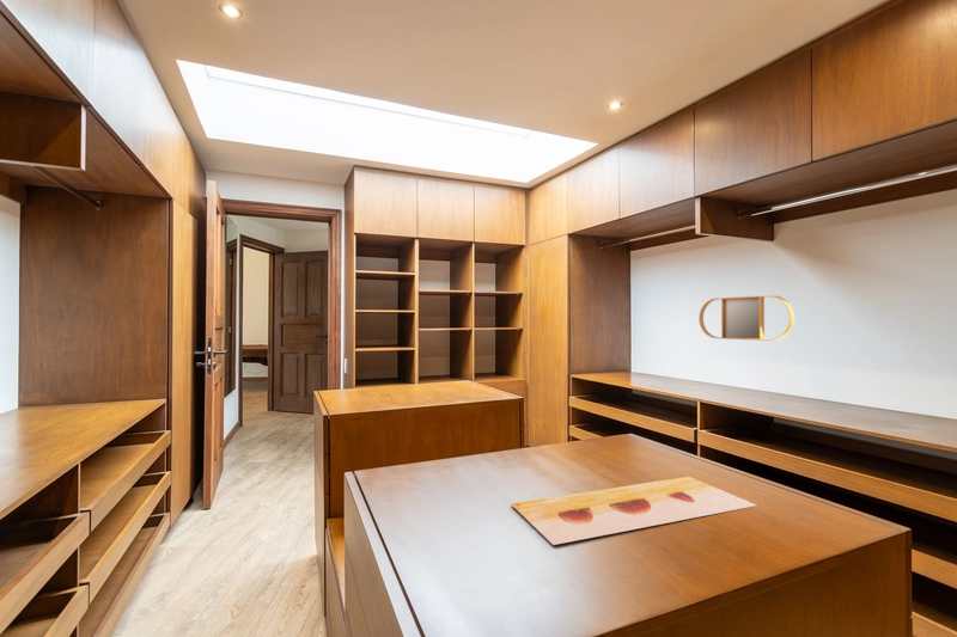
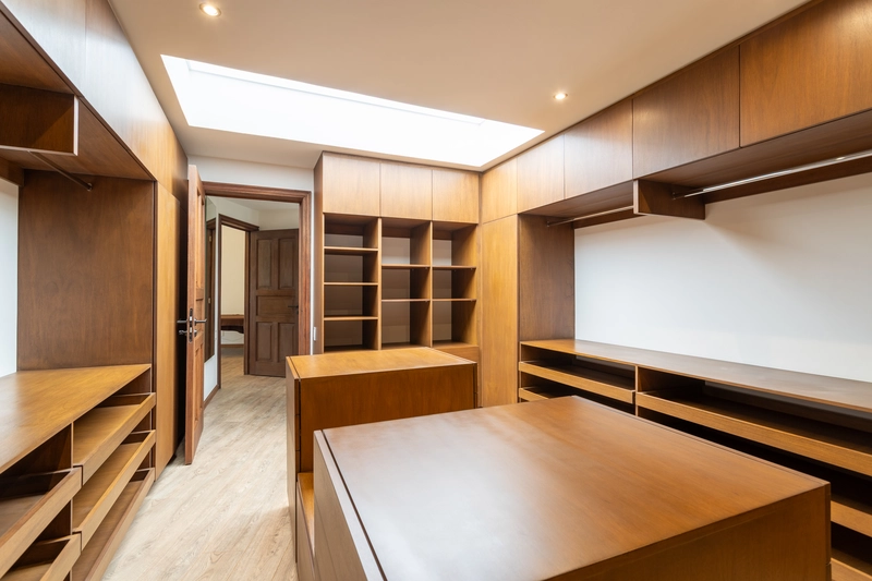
- painting (633, 504)
- home mirror (742, 318)
